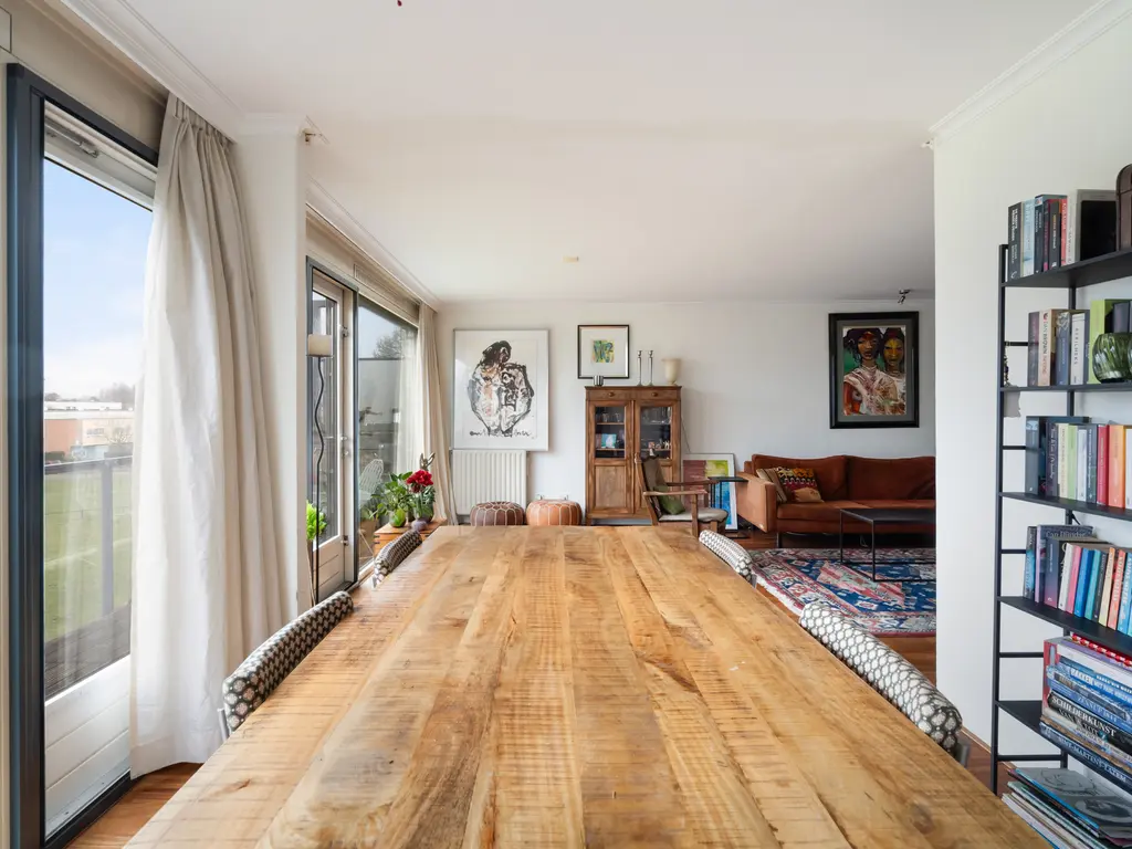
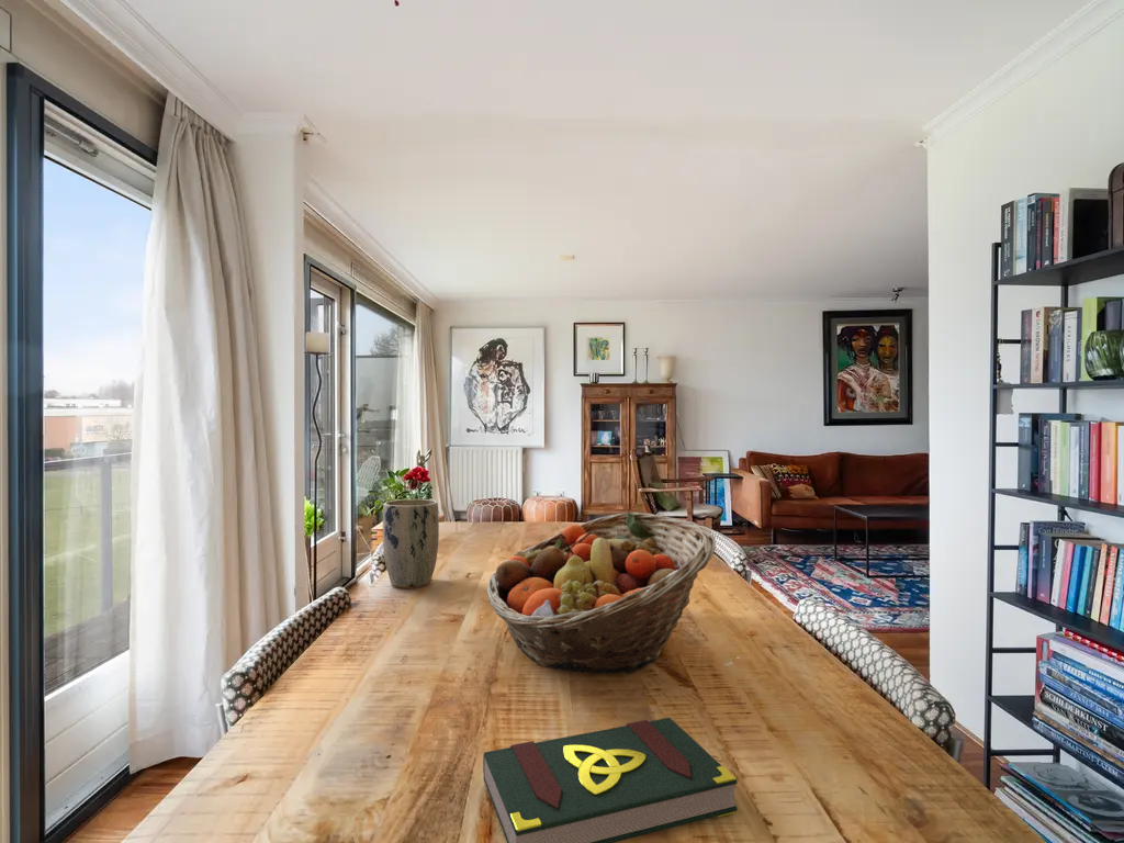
+ book (604, 778)
+ plant pot (411, 542)
+ fruit basket (596, 580)
